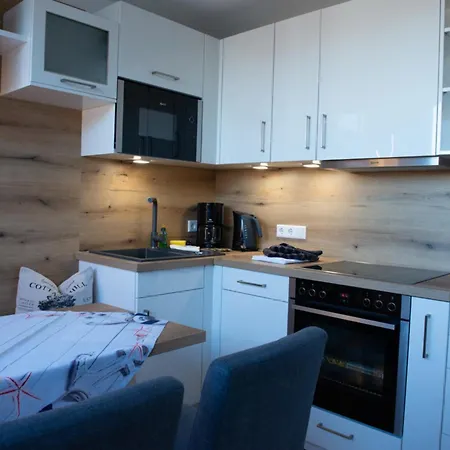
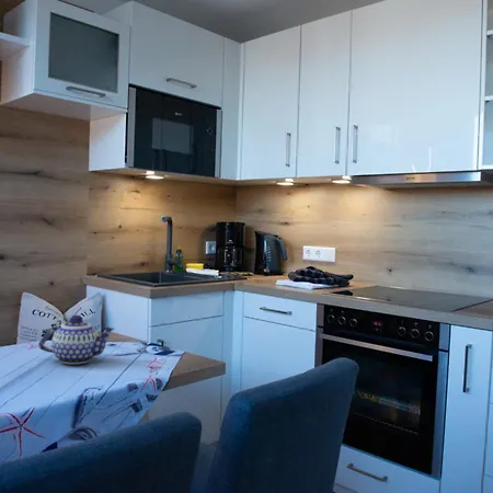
+ teapot (77, 337)
